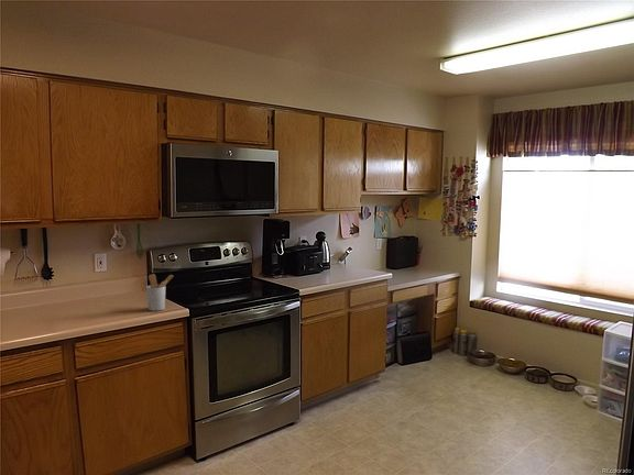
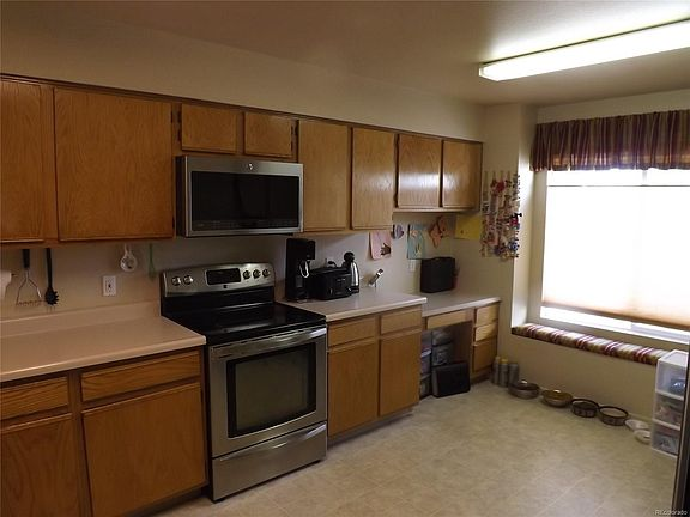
- utensil holder (161, 291)
